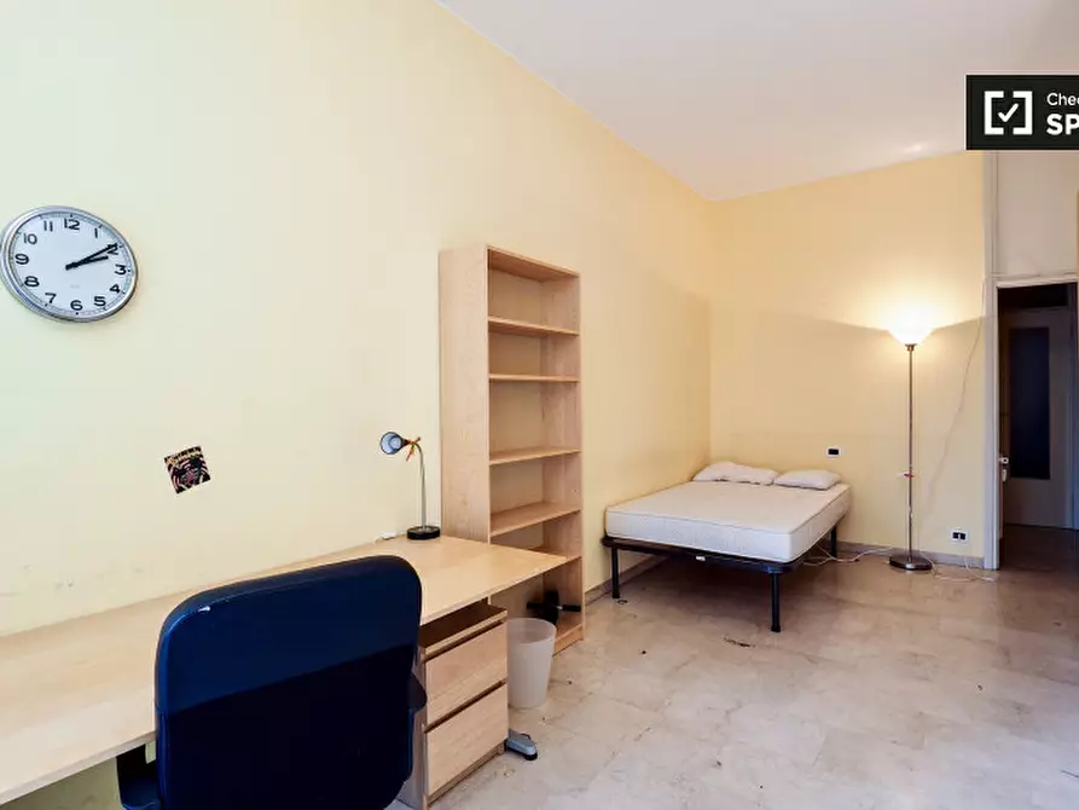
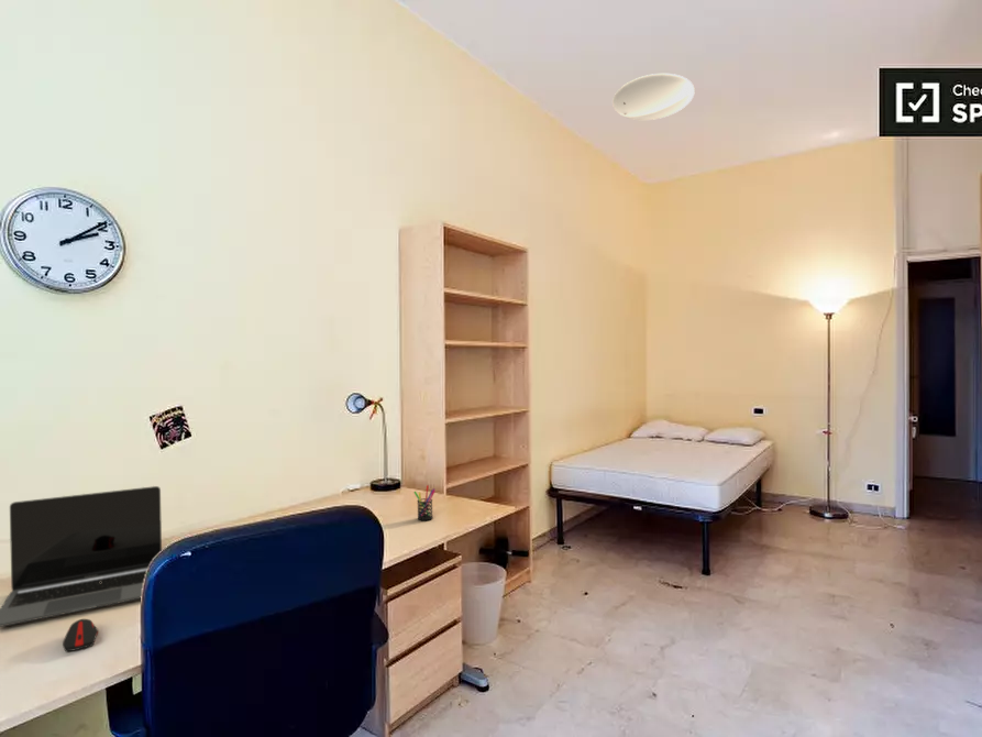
+ pen holder (423, 502)
+ computer mouse (80, 631)
+ ceiling light (652, 98)
+ laptop (86, 548)
